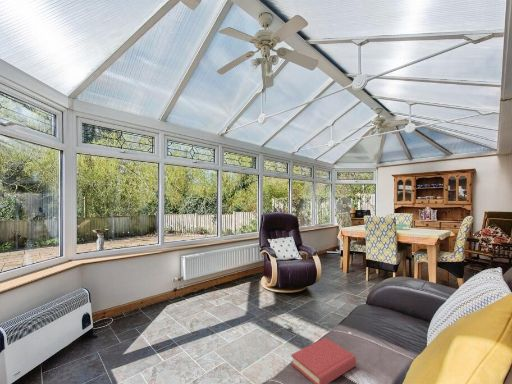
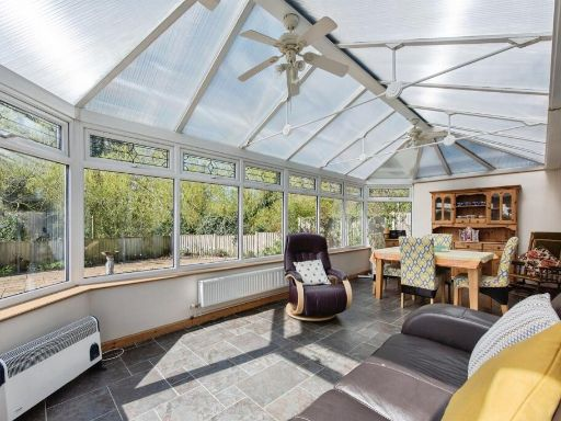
- hardback book (323, 360)
